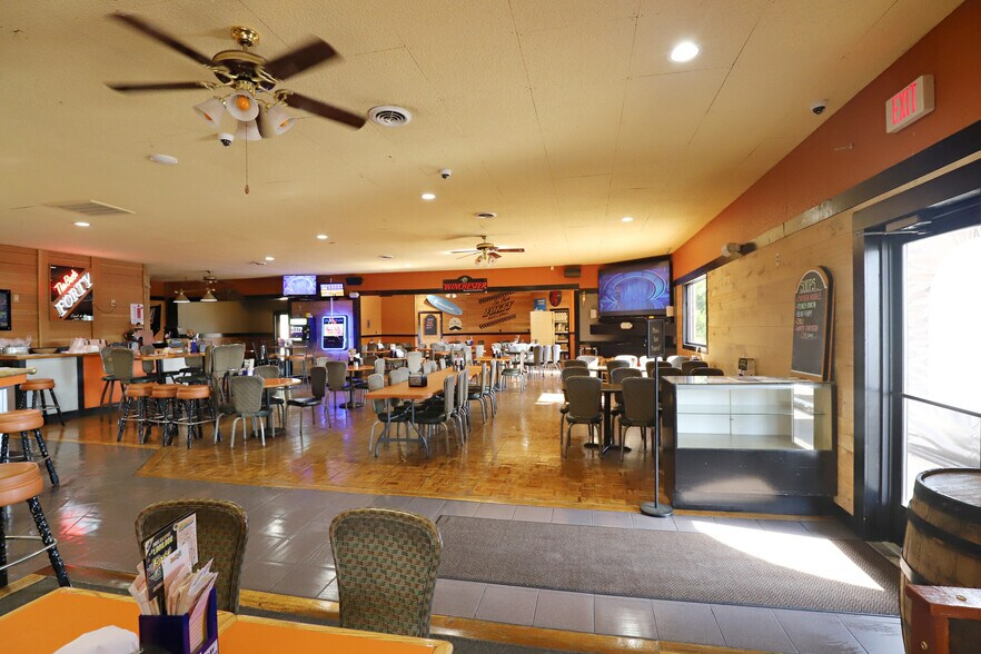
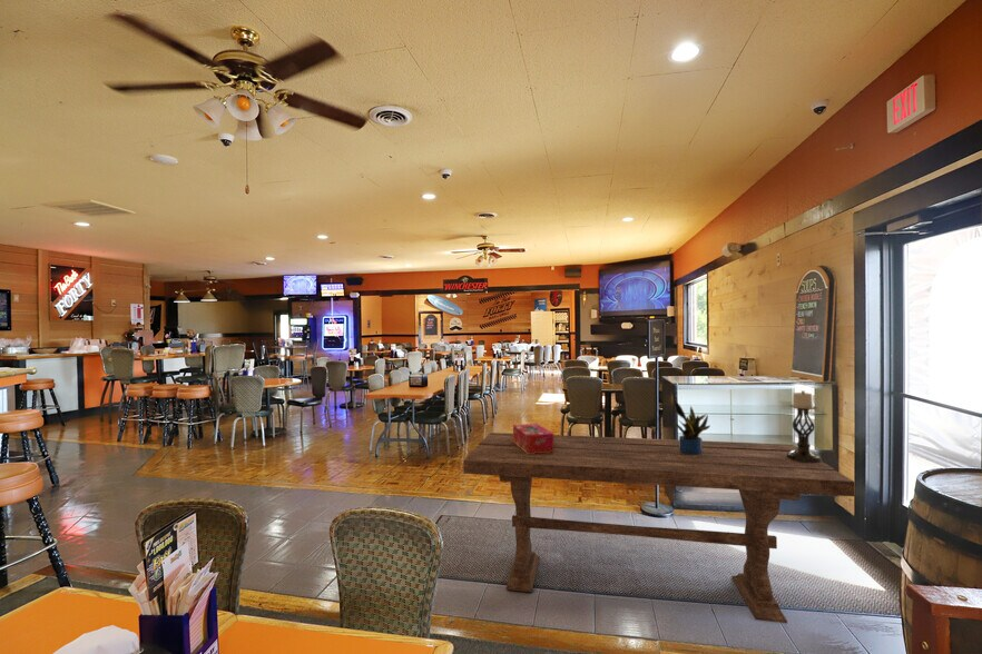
+ dining table (636, 526)
+ tissue box (532, 437)
+ potted plant (689, 425)
+ candle holder (803, 425)
